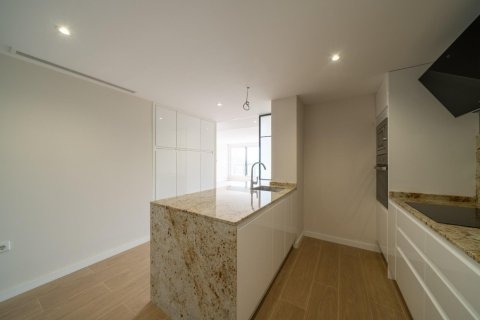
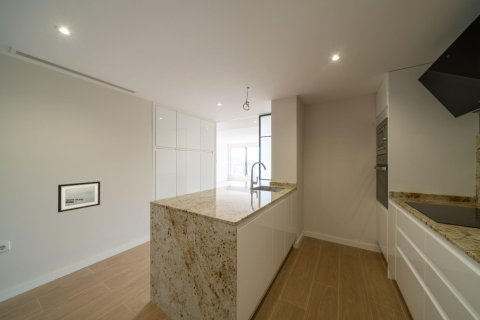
+ wall art (80, 195)
